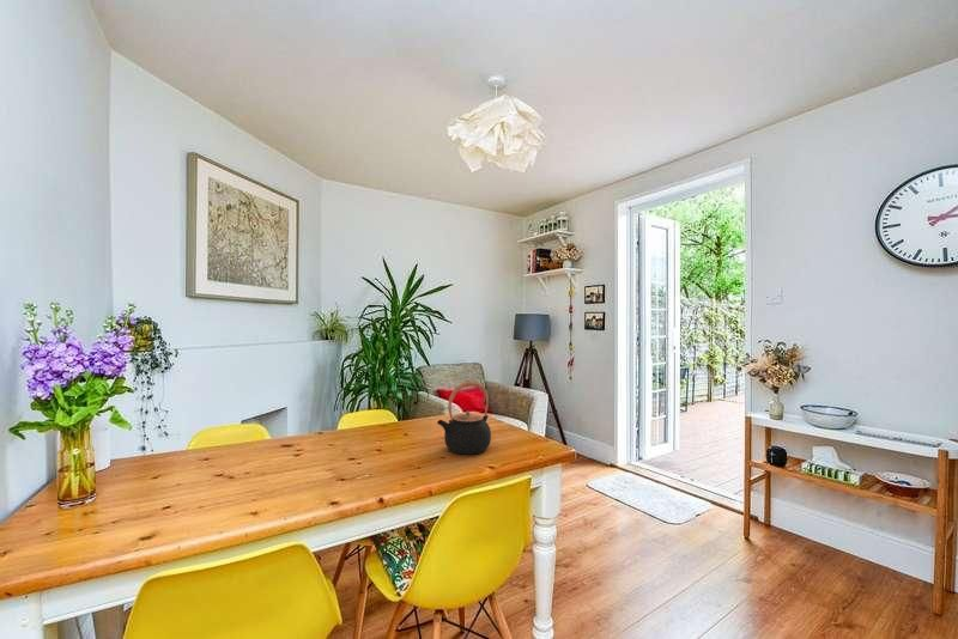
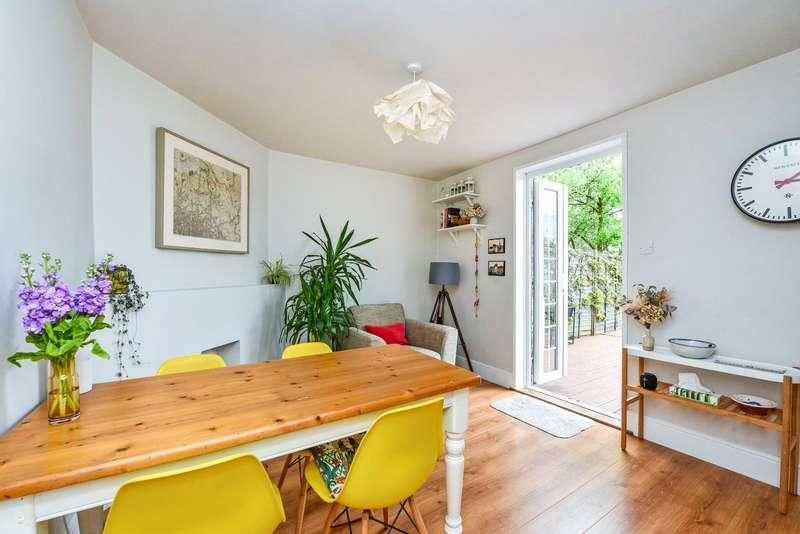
- teapot (463, 415)
